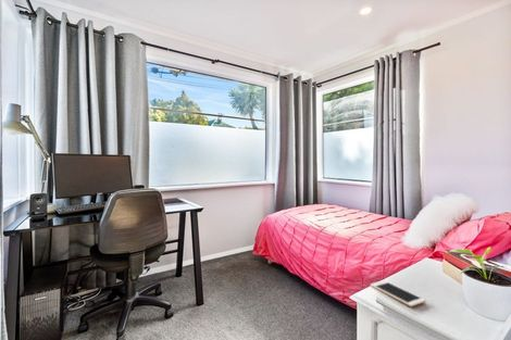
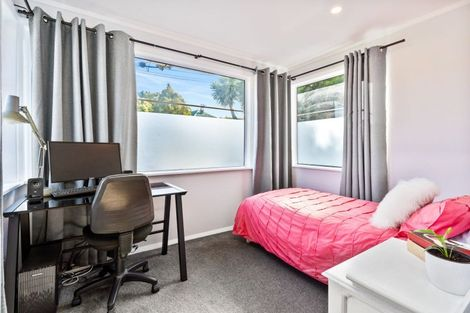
- cell phone (396, 292)
